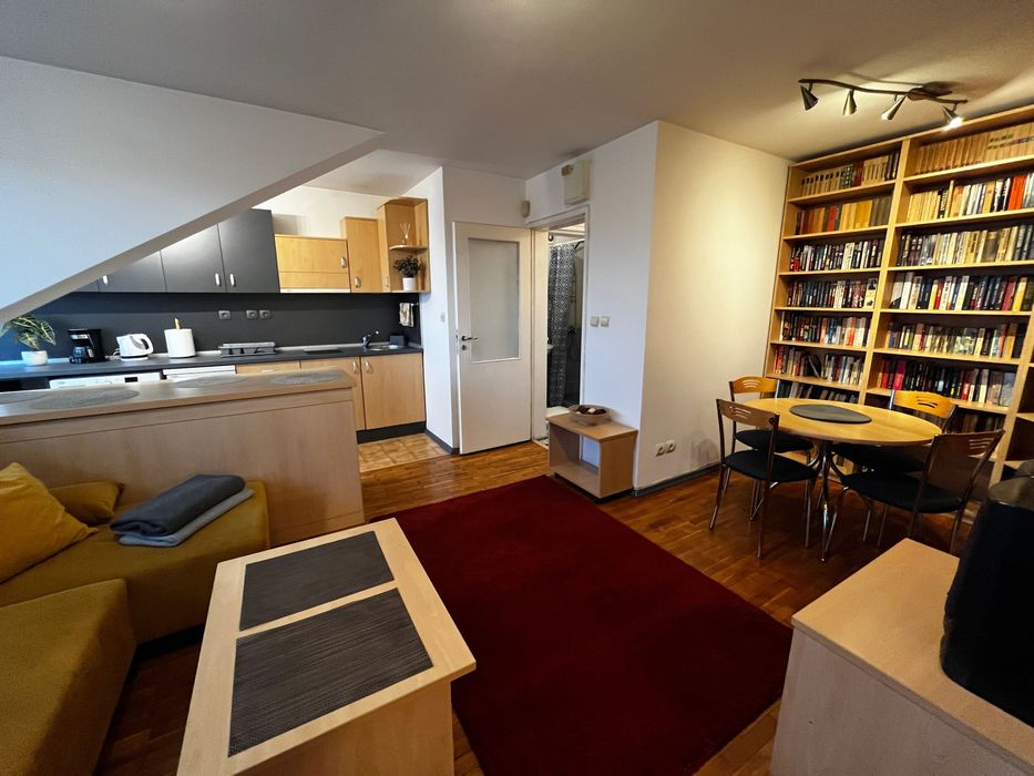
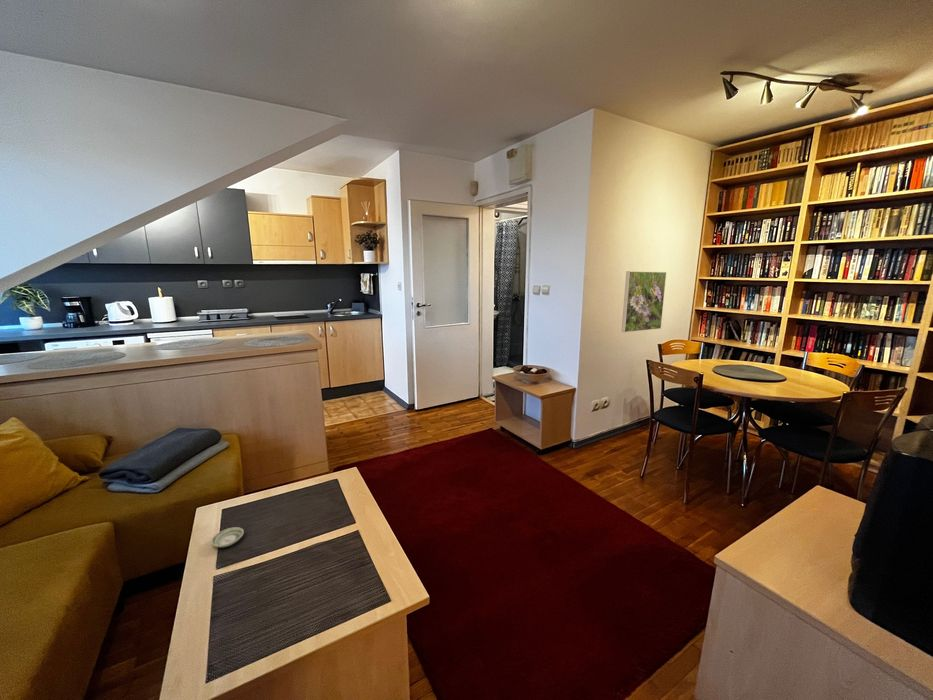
+ saucer (228, 538)
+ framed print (644, 301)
